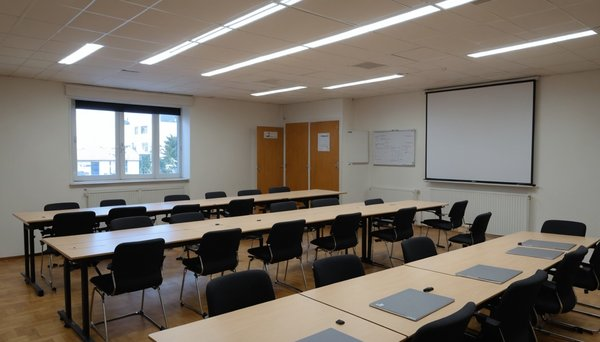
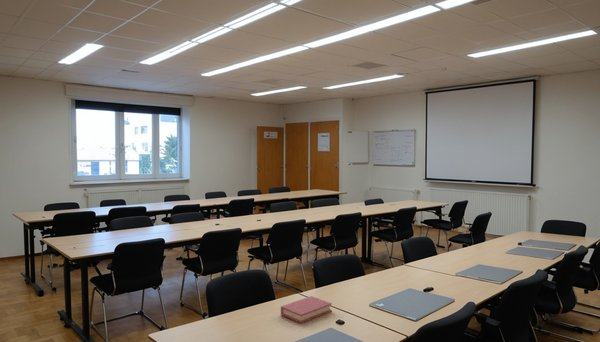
+ book (306, 308)
